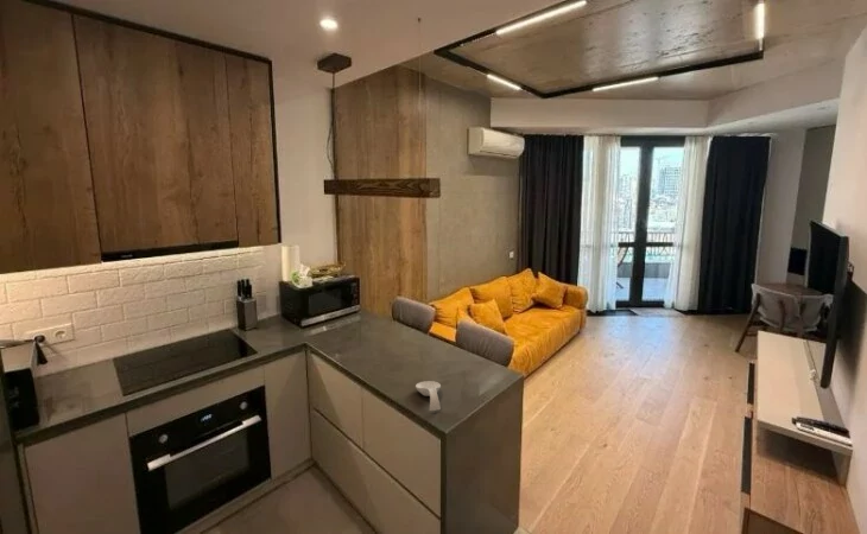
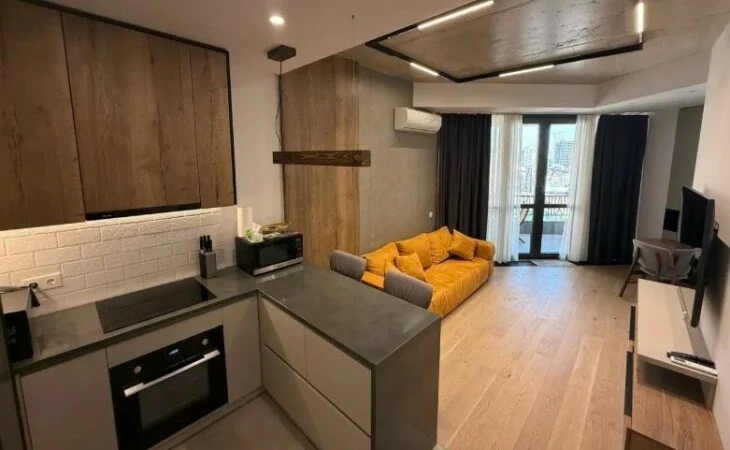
- spoon rest (430, 390)
